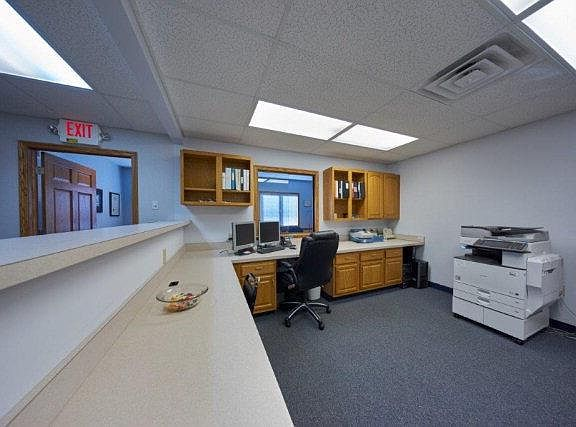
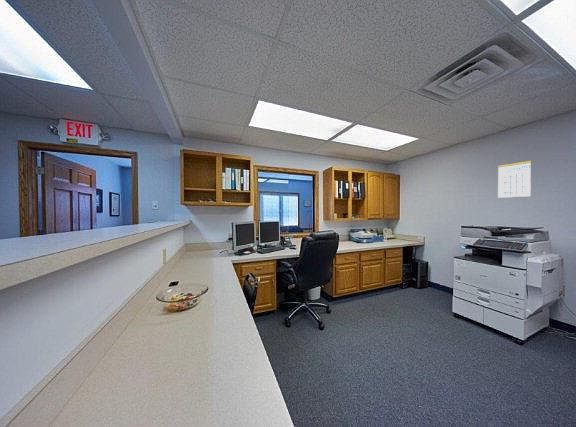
+ calendar (513, 176)
